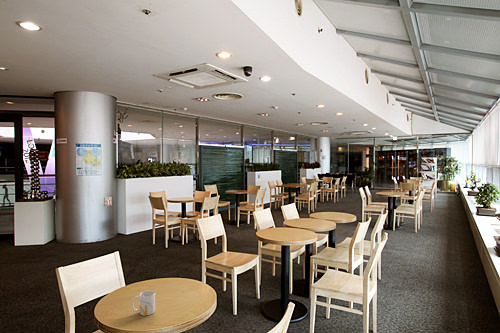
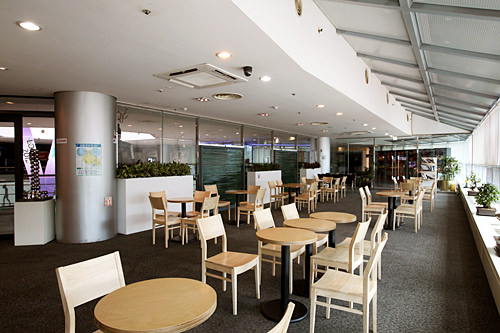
- mug (144, 303)
